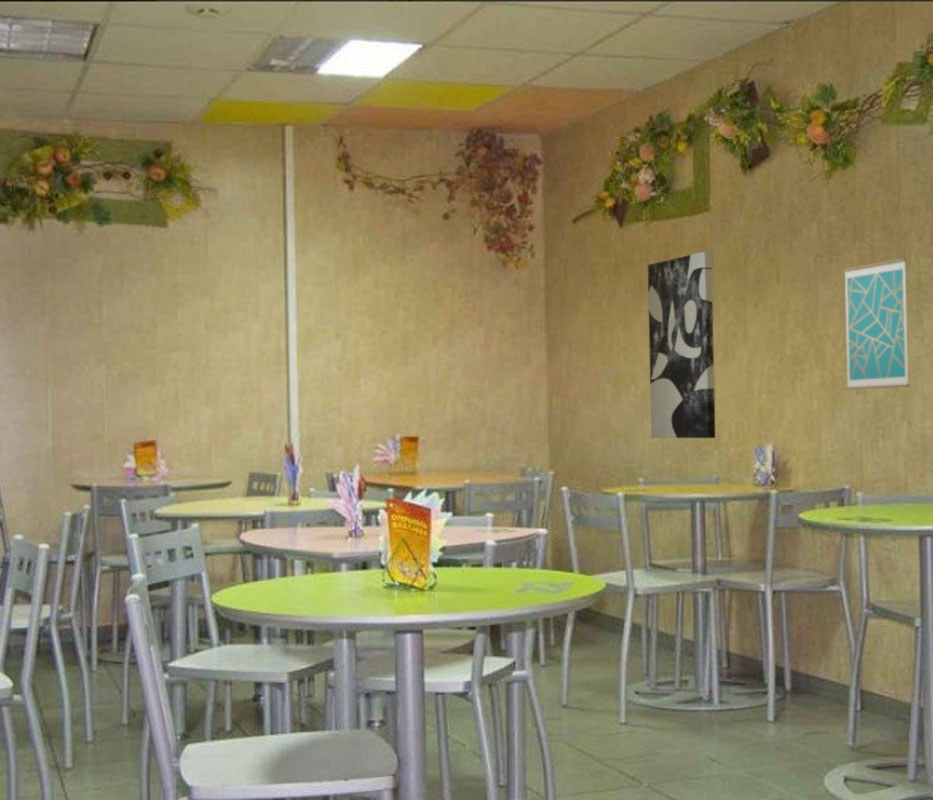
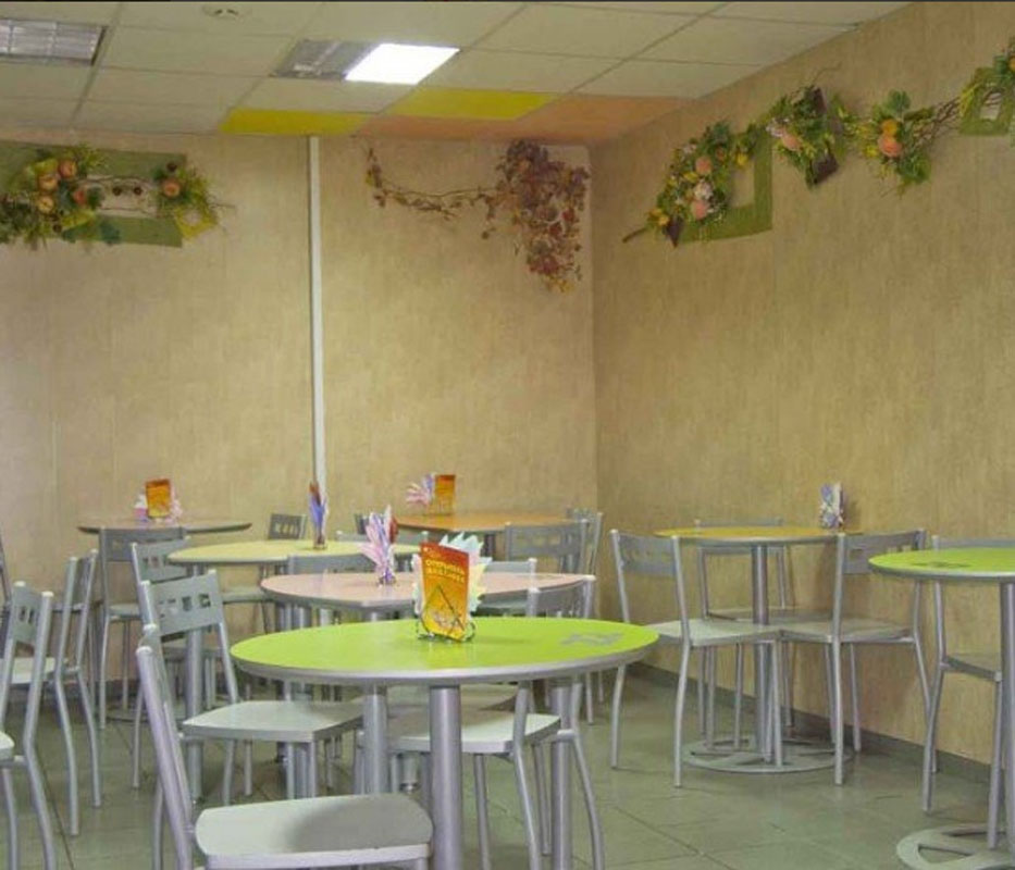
- wall art (680, 348)
- wall art (875, 325)
